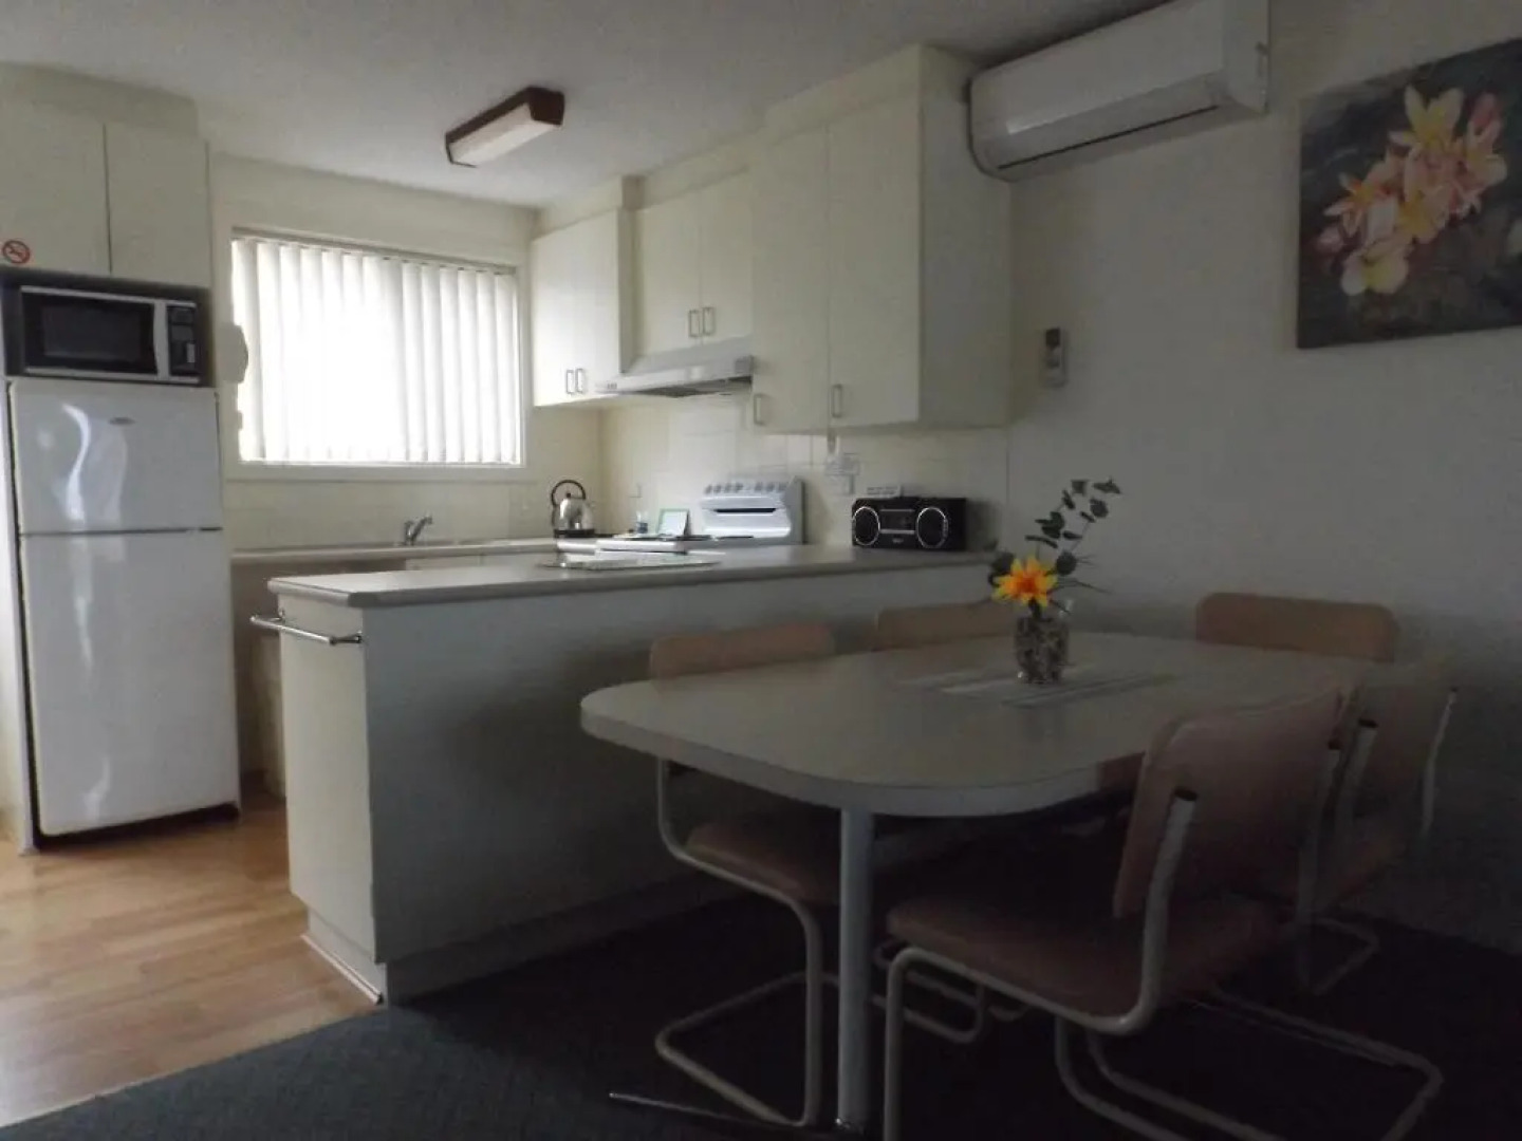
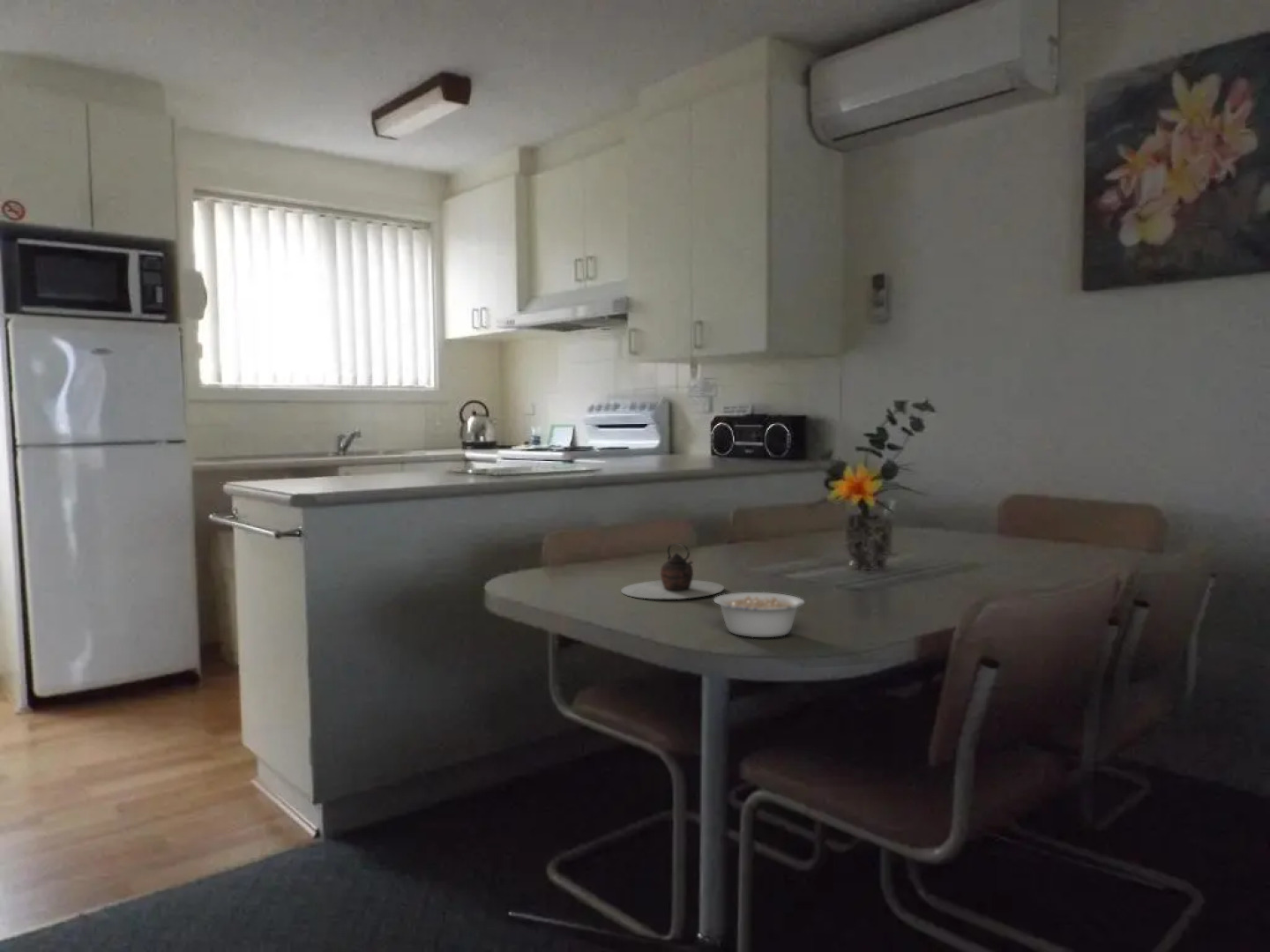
+ teapot (672, 566)
+ legume (762, 613)
